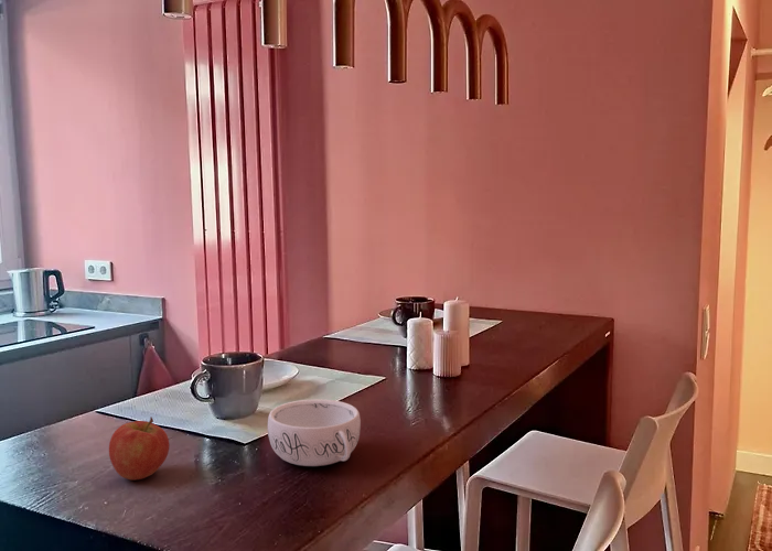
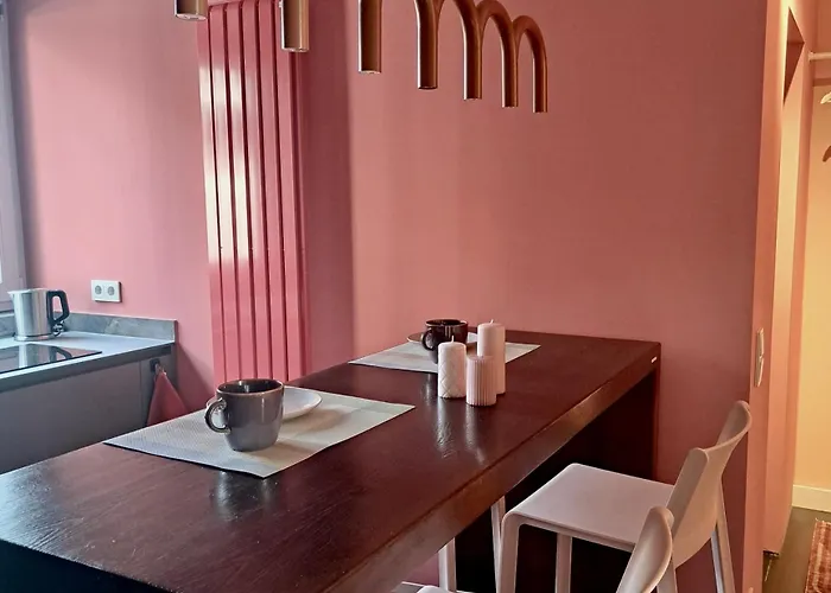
- apple (138, 446)
- decorative bowl (318, 435)
